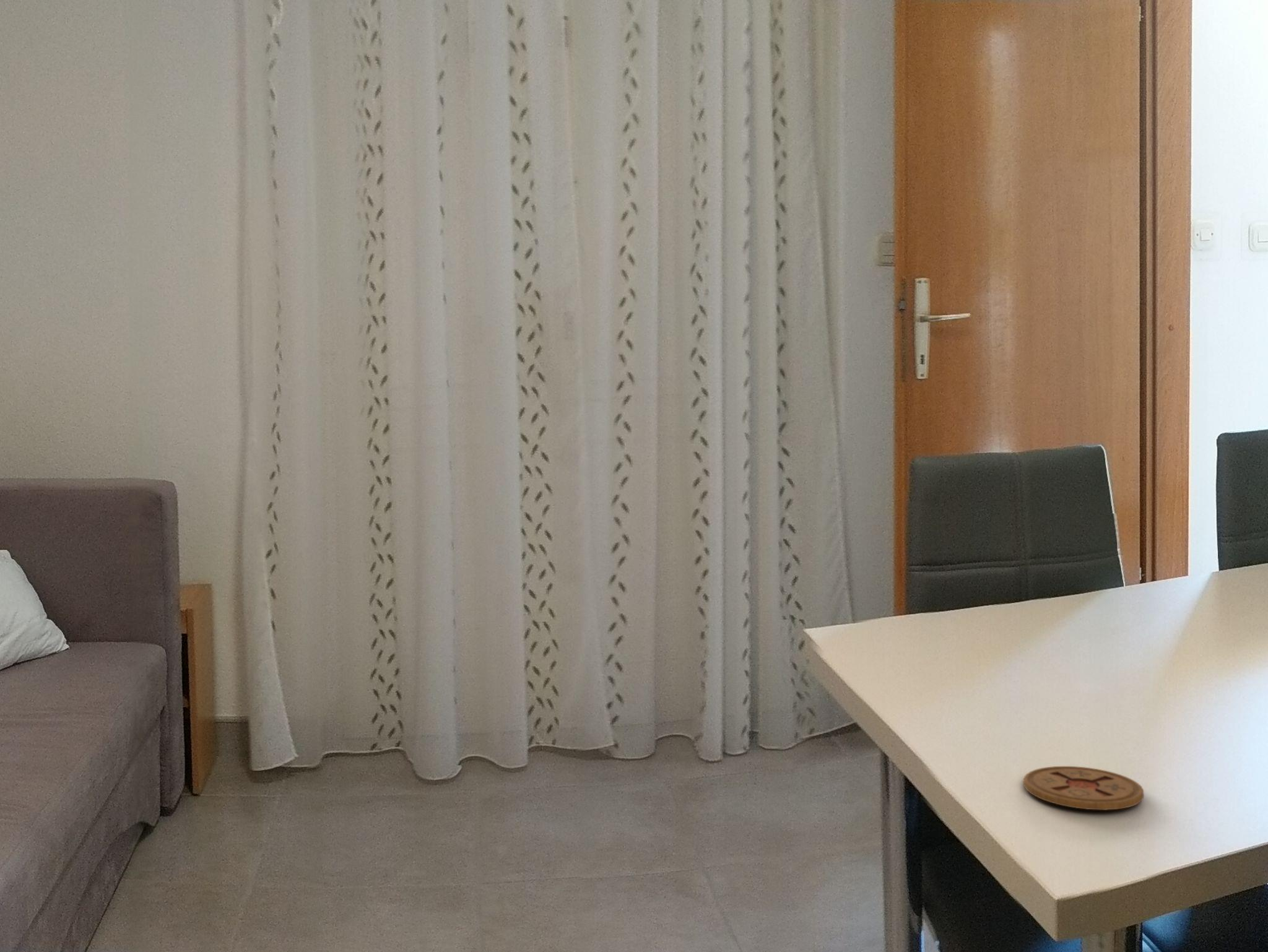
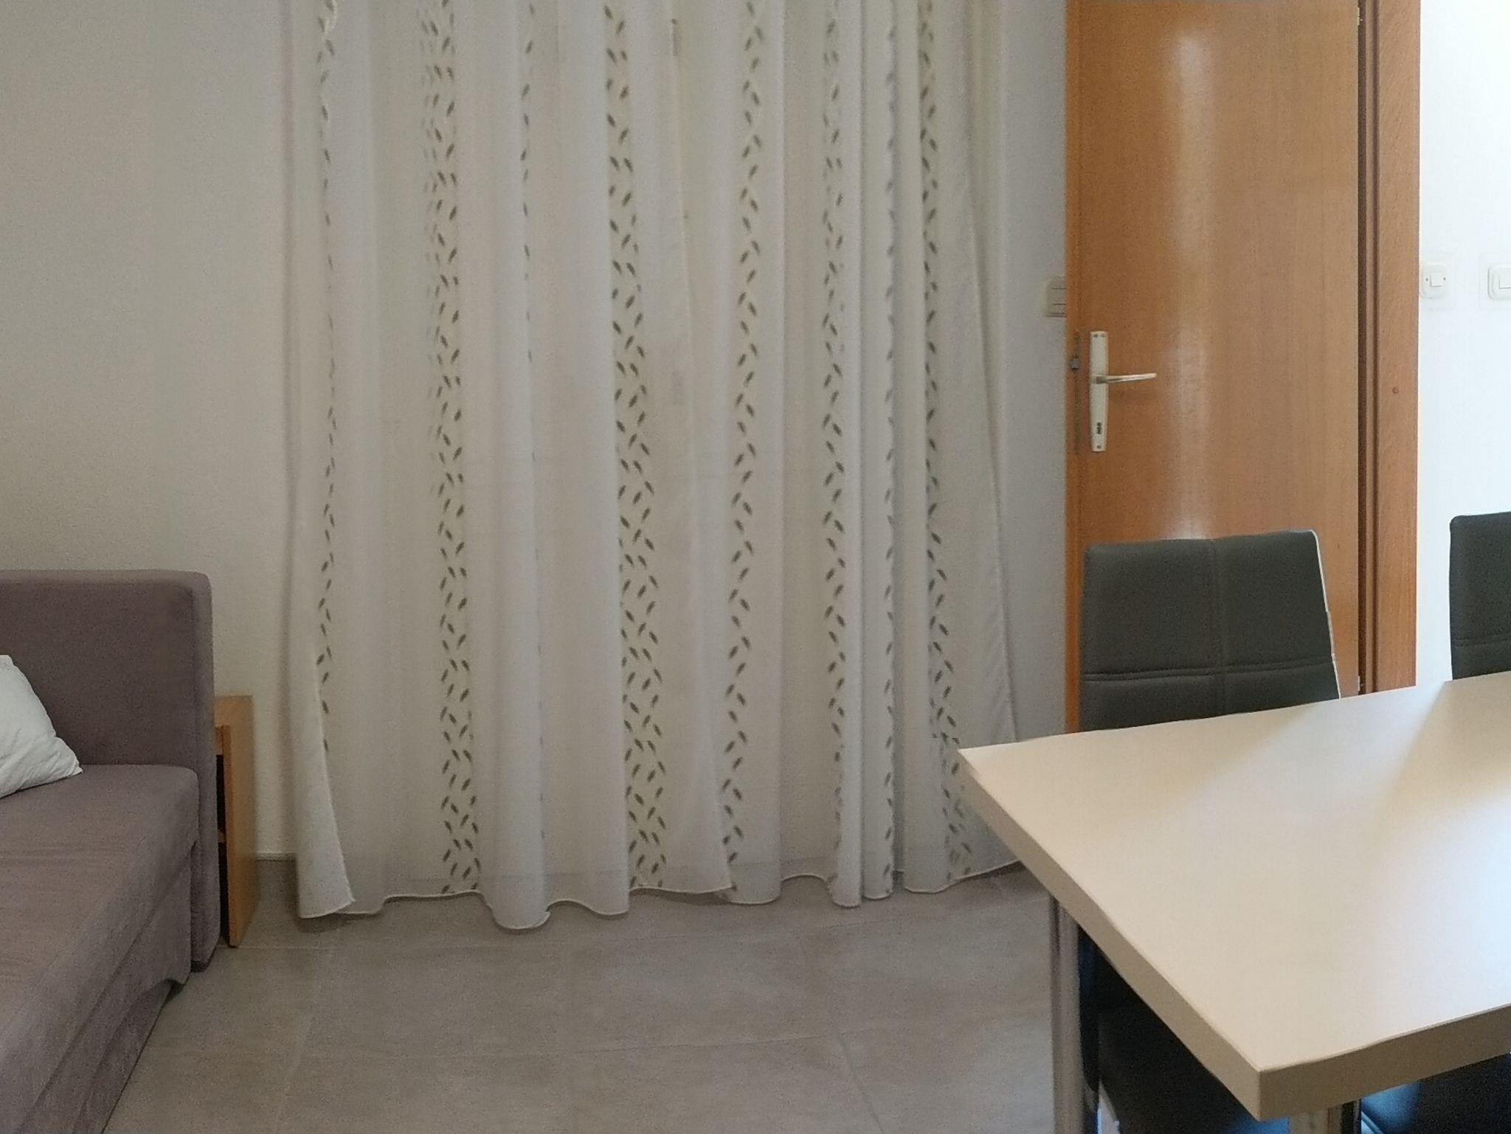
- coaster (1082, 787)
